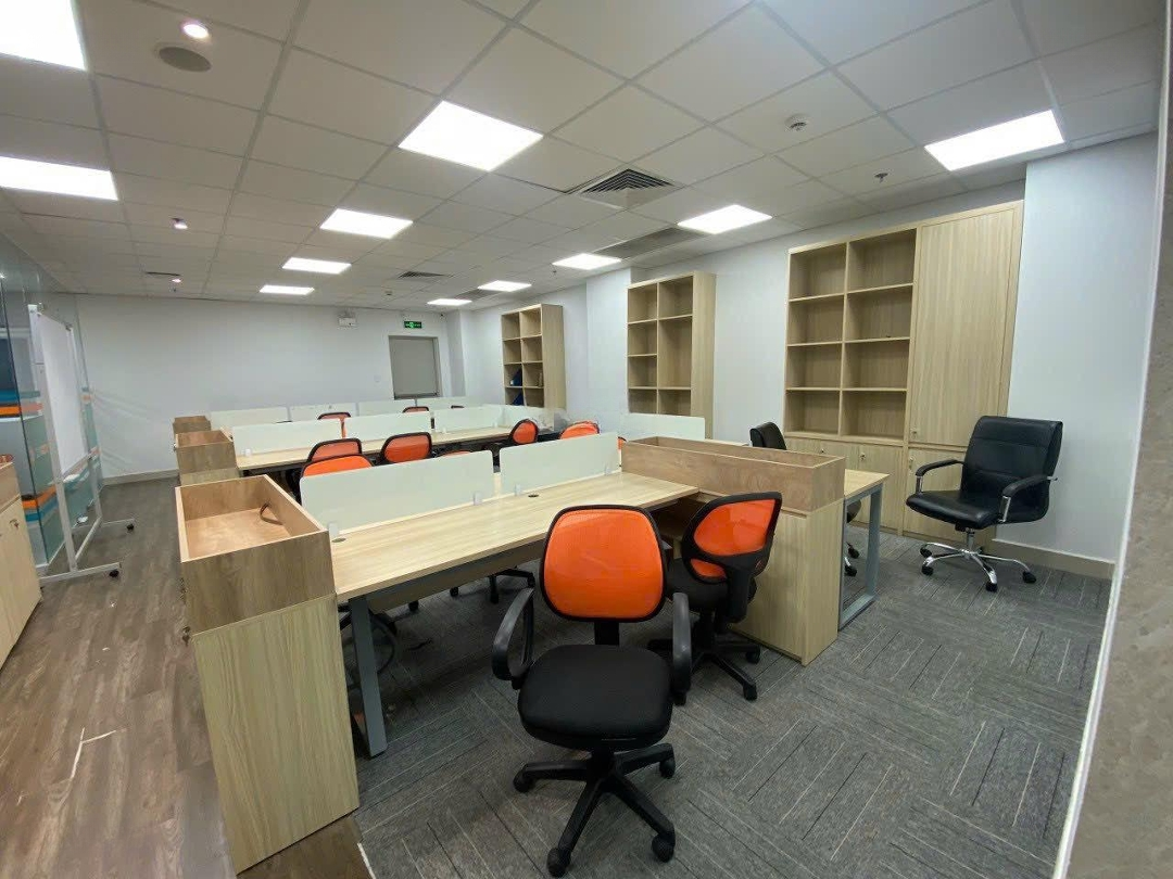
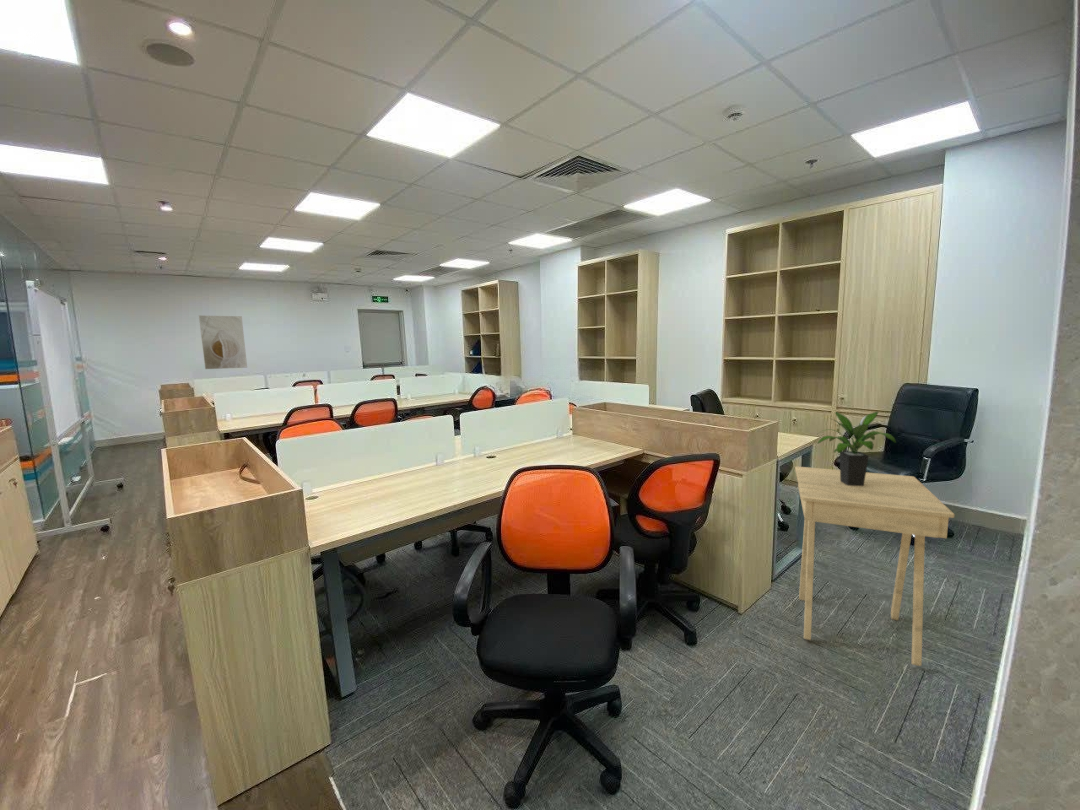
+ potted plant (854, 448)
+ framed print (223, 342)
+ side table (860, 527)
